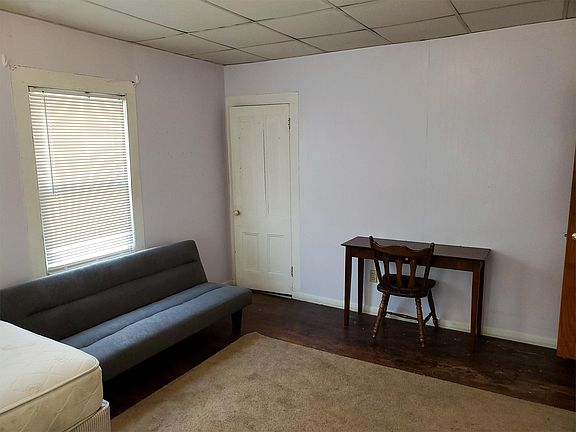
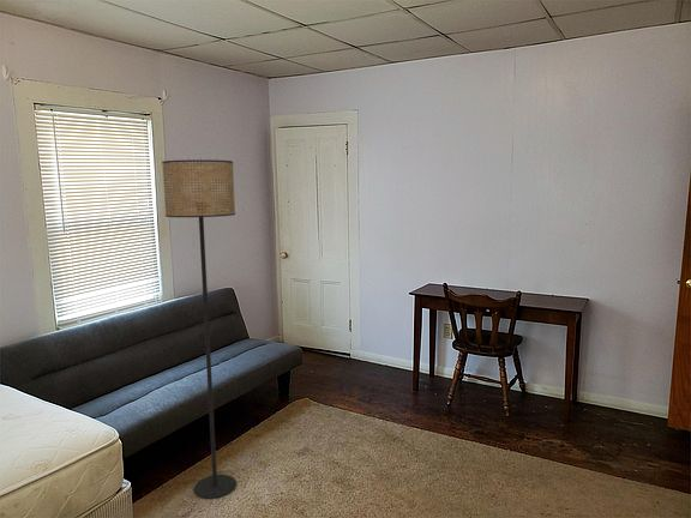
+ floor lamp (206, 331)
